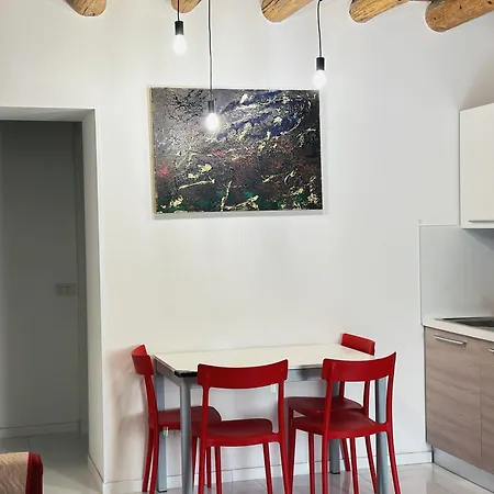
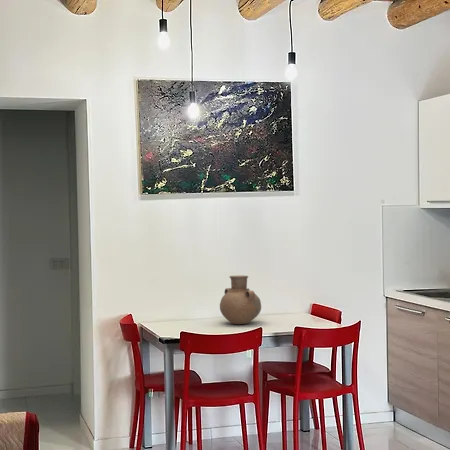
+ vase (240, 299)
